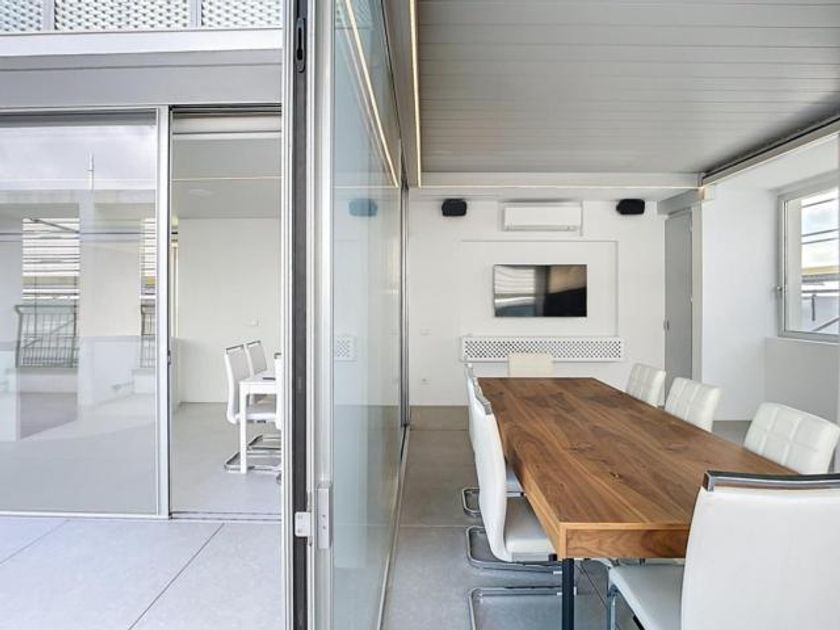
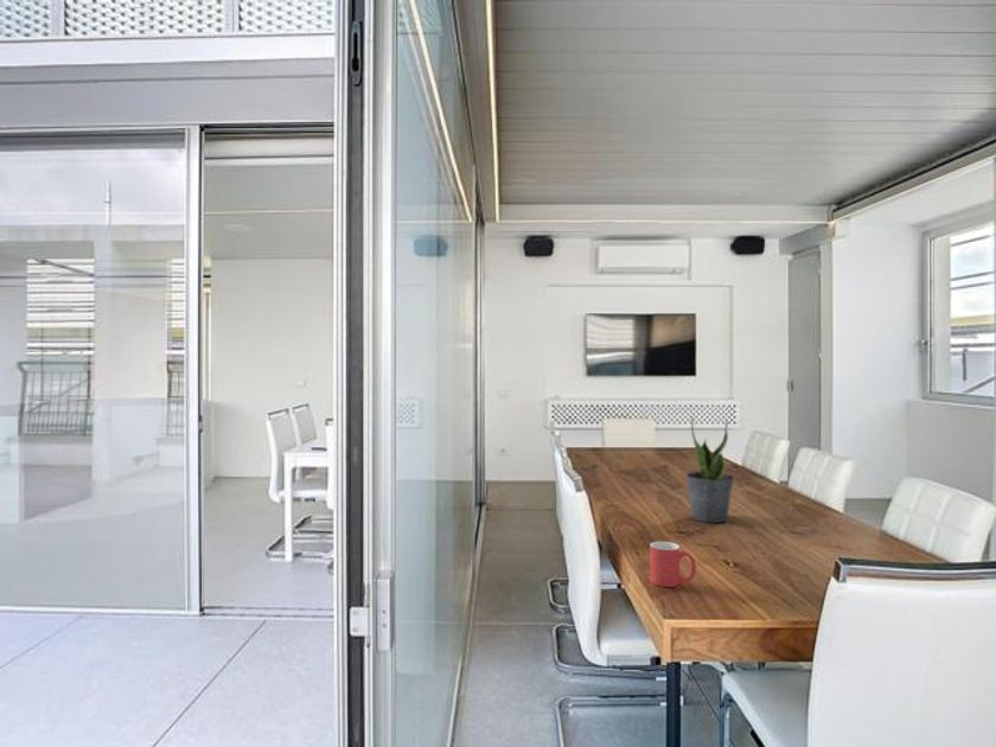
+ potted plant (709, 466)
+ mug (672, 564)
